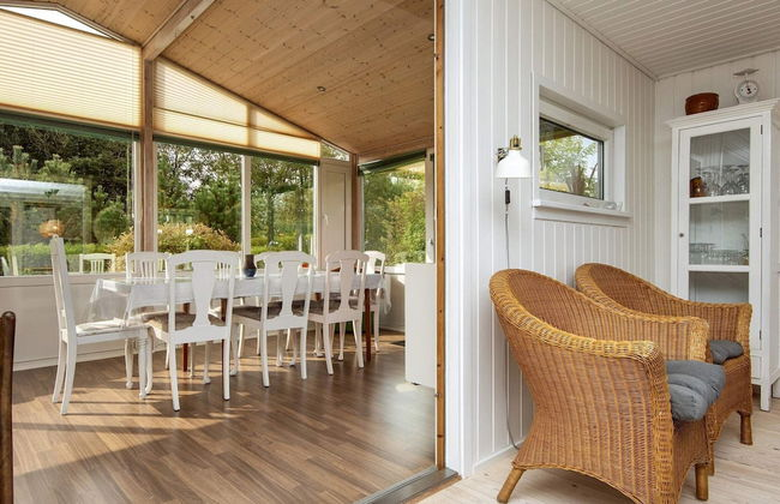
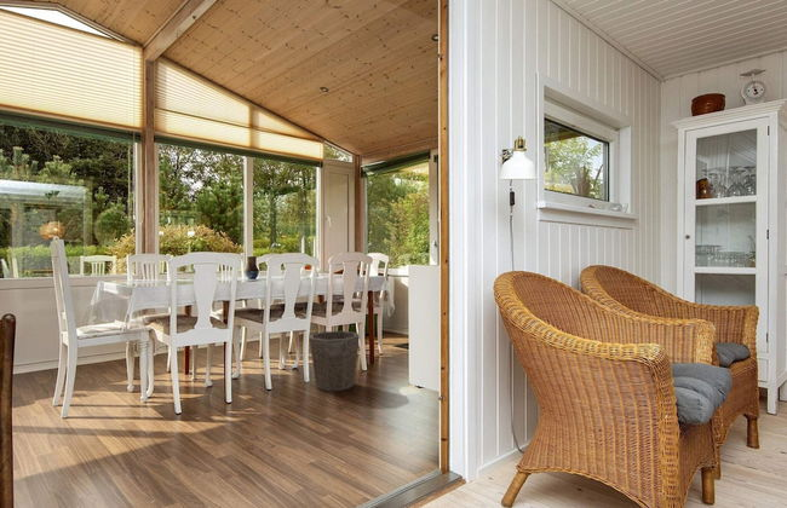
+ waste bin (334, 360)
